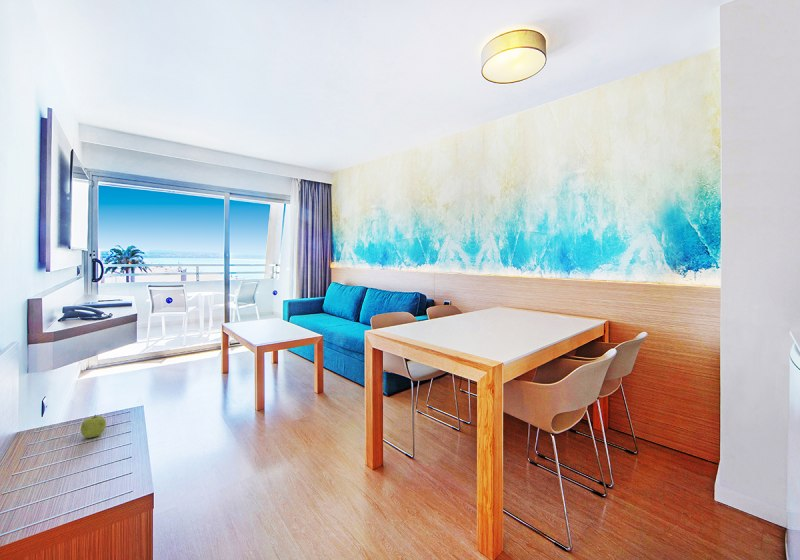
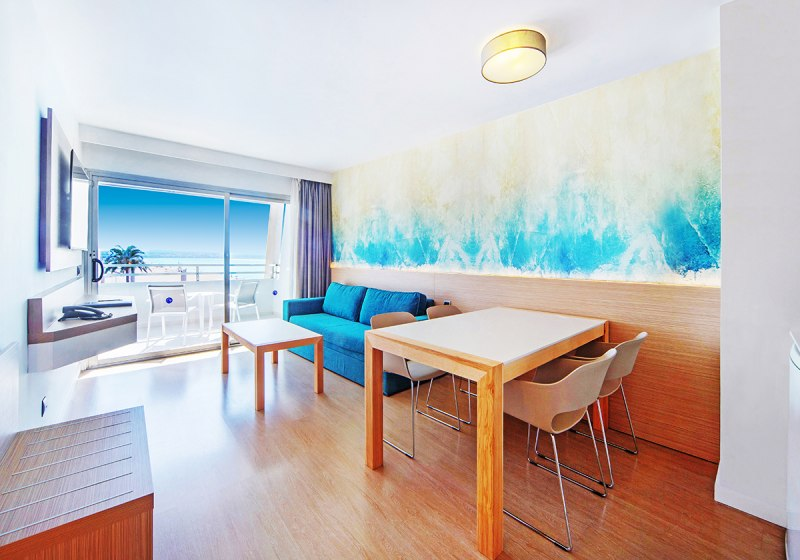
- fruit (93, 425)
